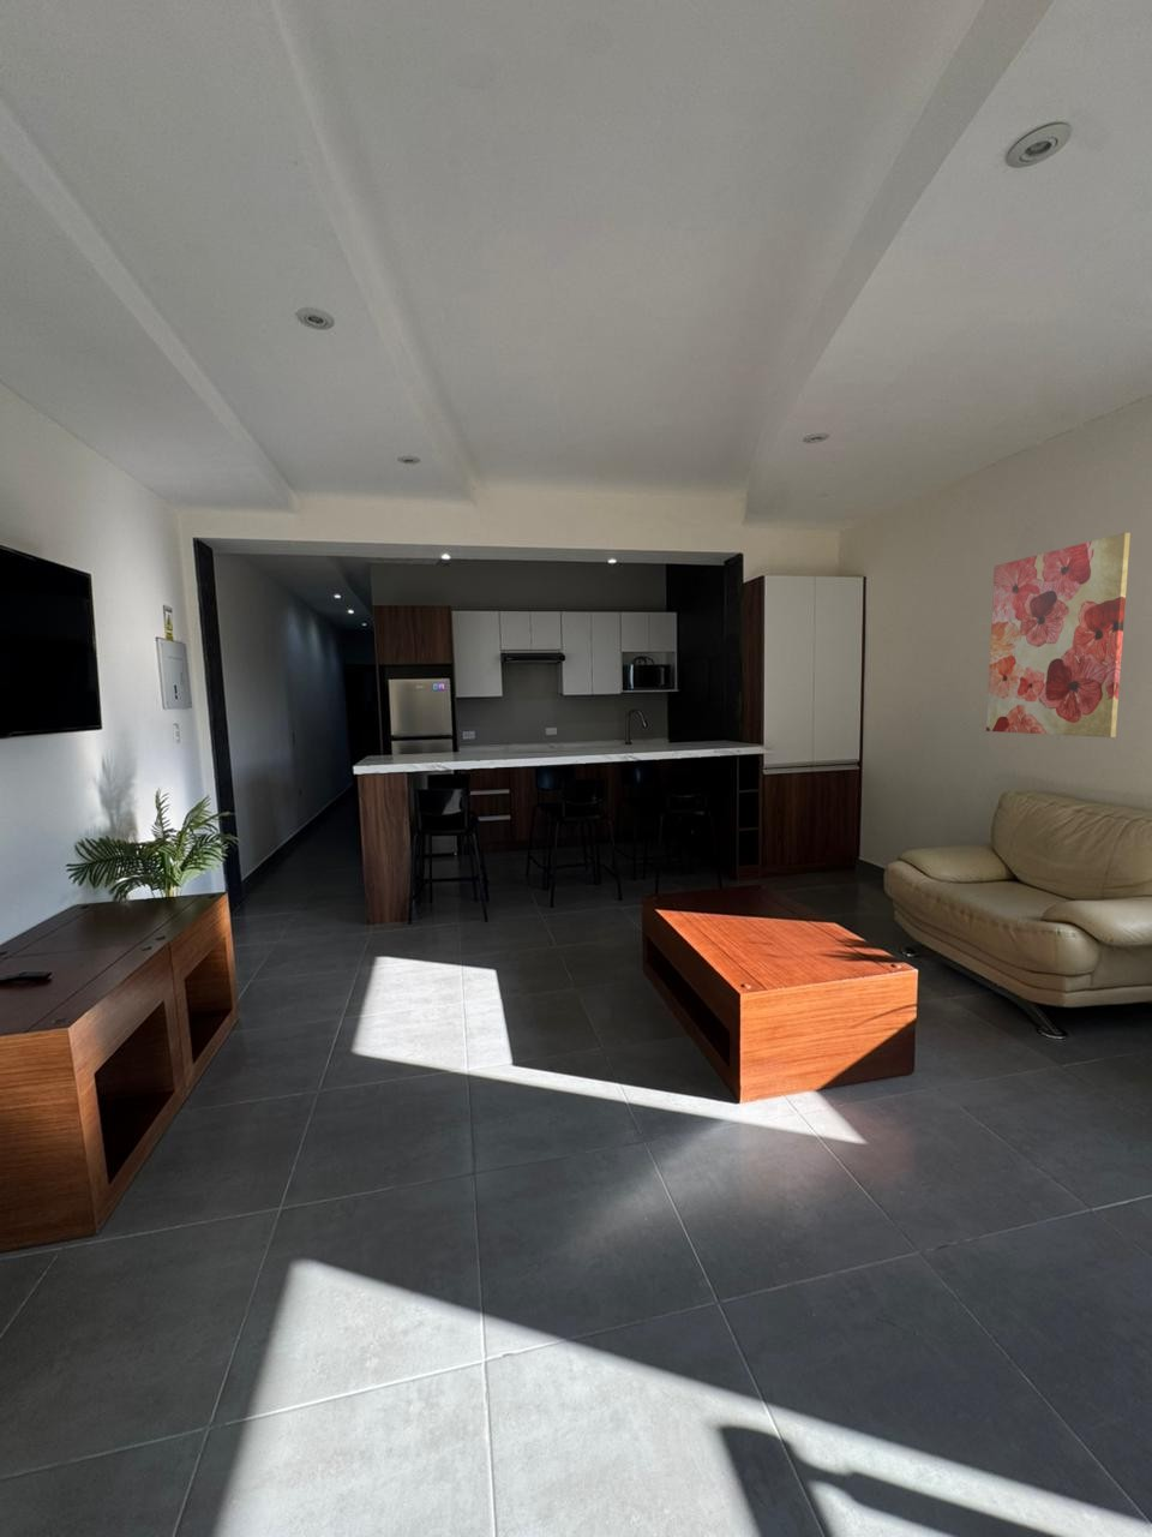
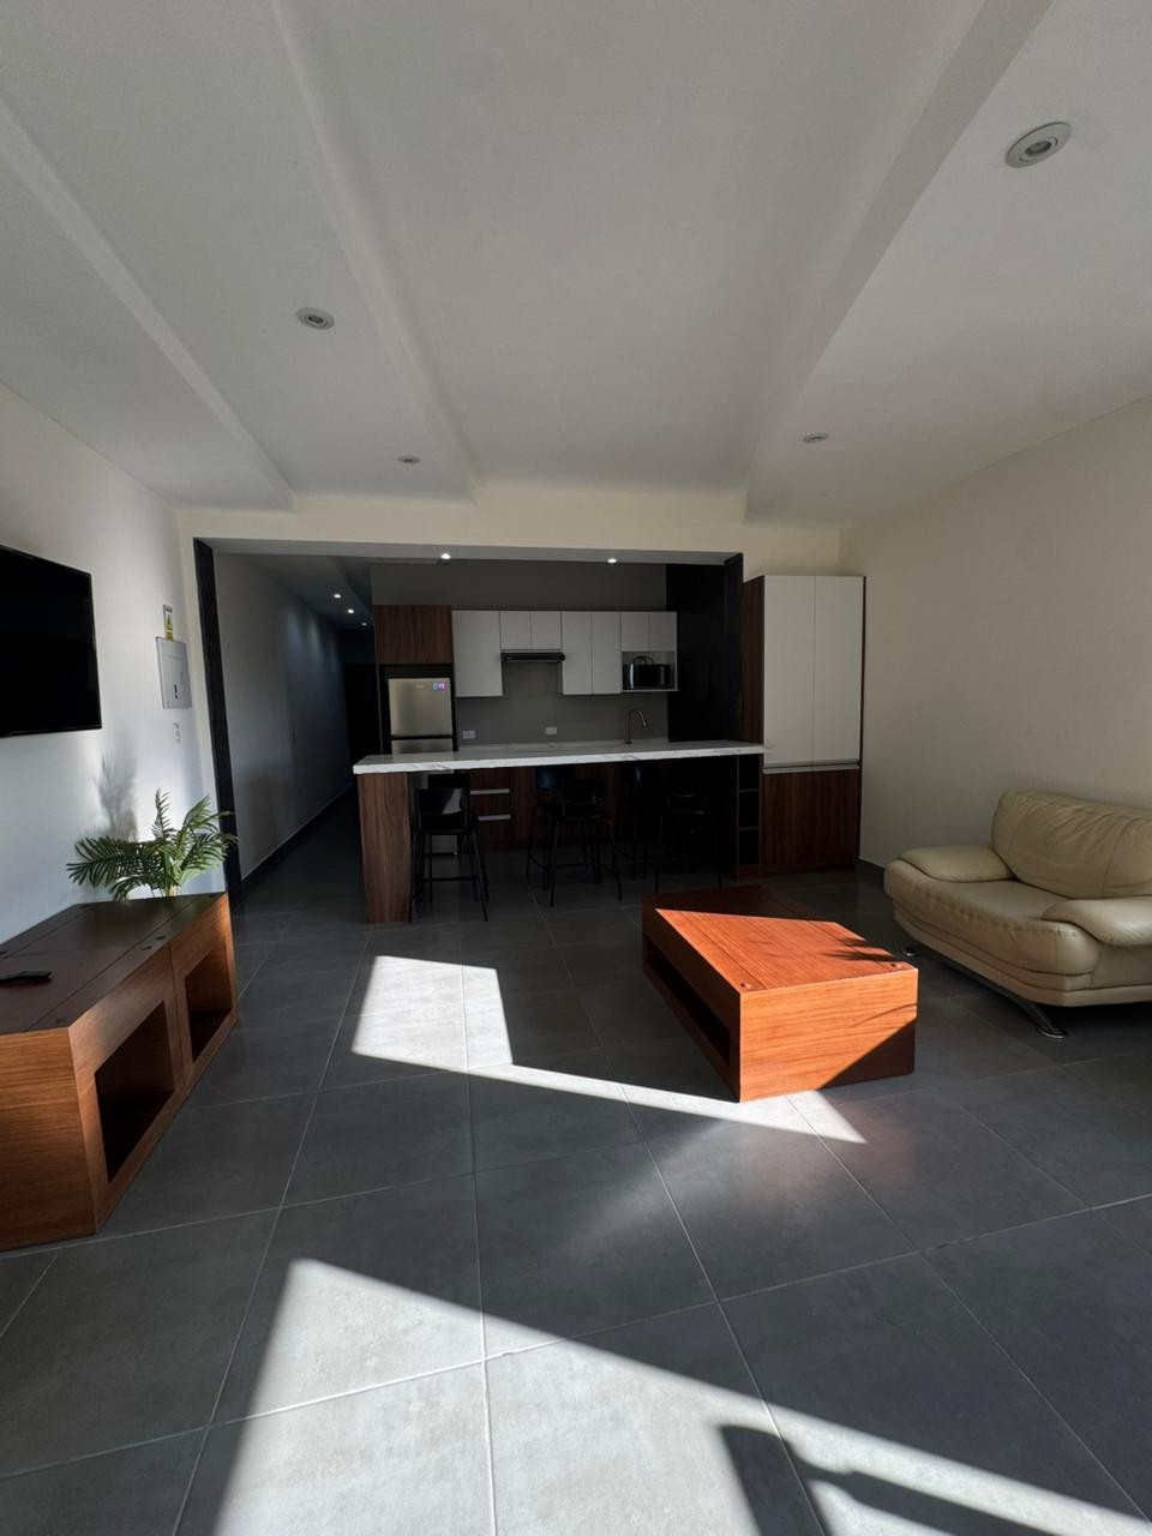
- wall art (1049, 644)
